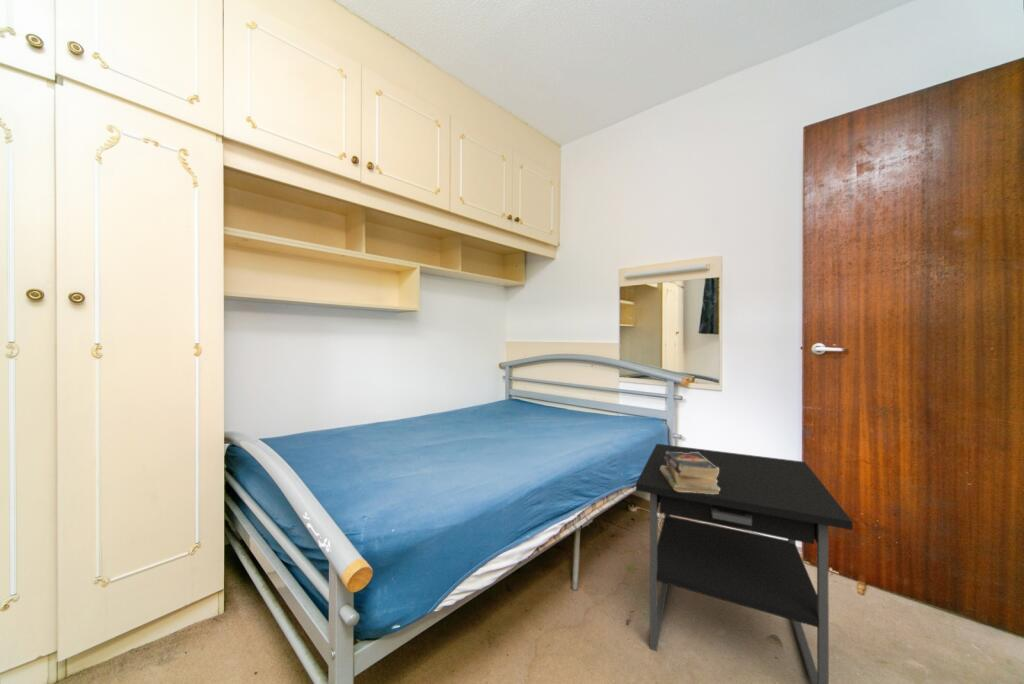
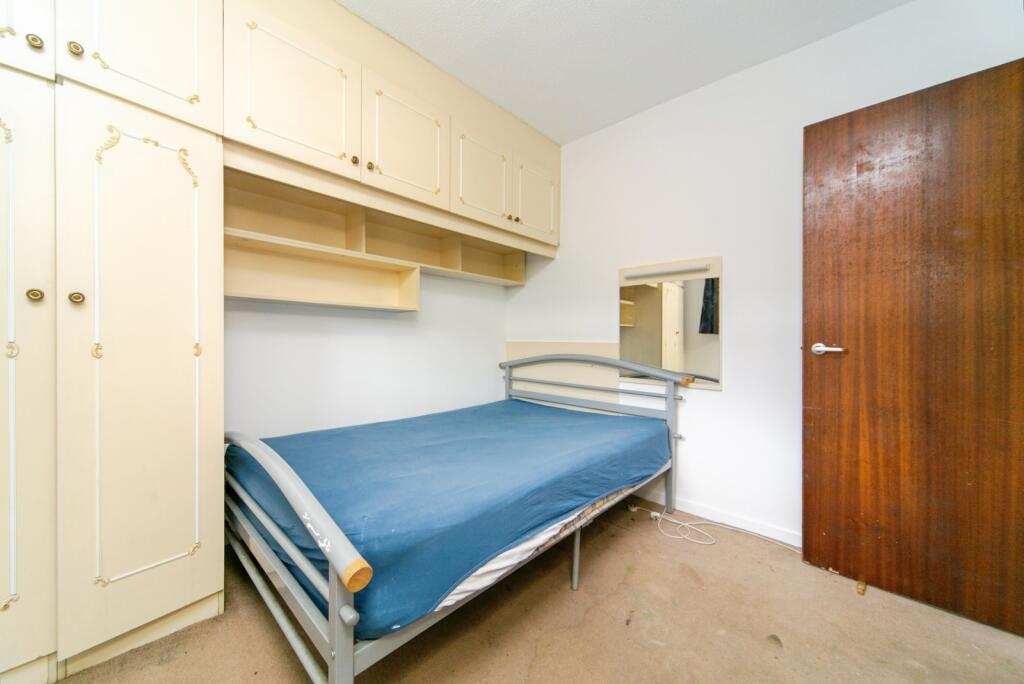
- nightstand (727, 549)
- books (687, 469)
